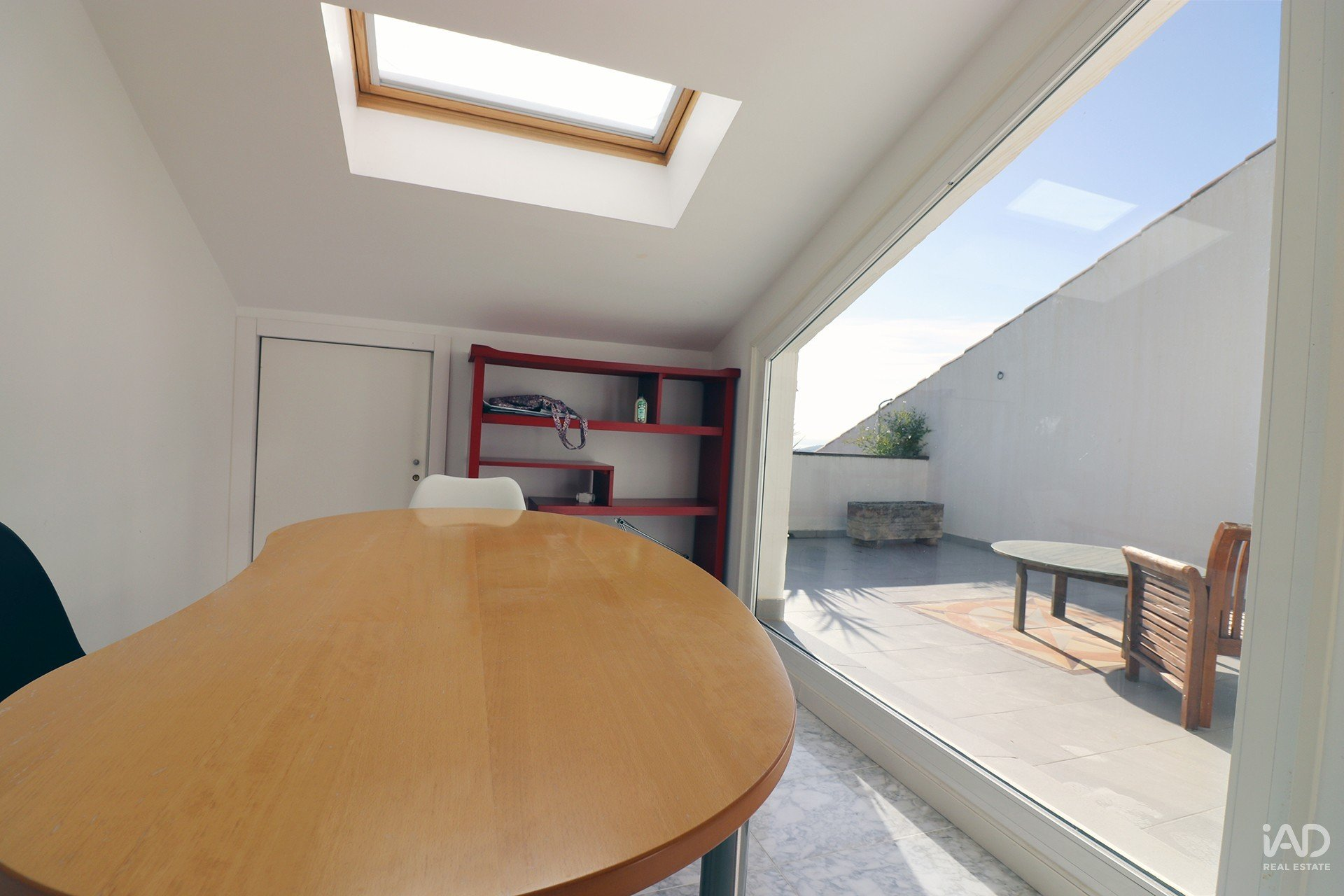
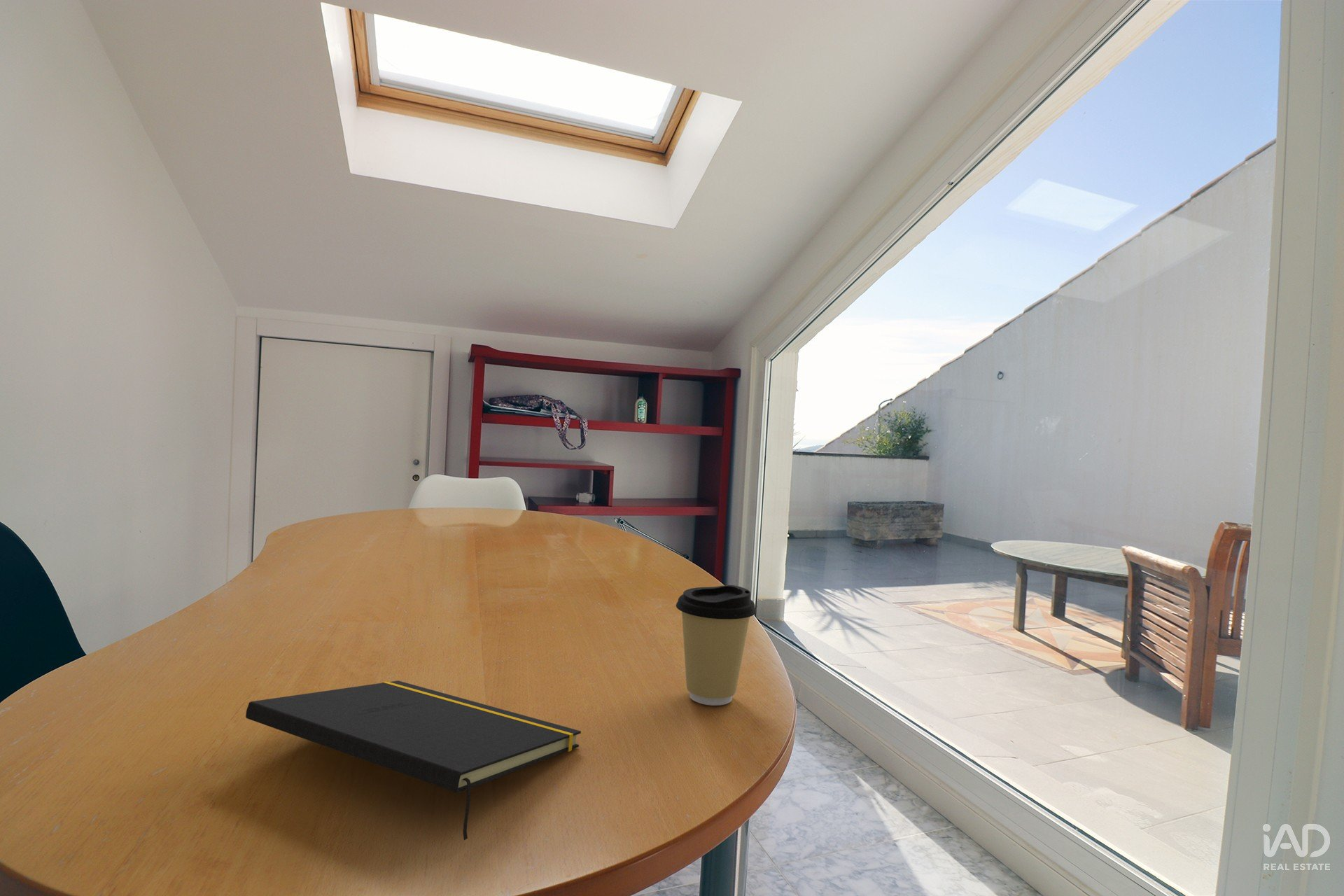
+ notepad (421, 725)
+ coffee cup (713, 643)
